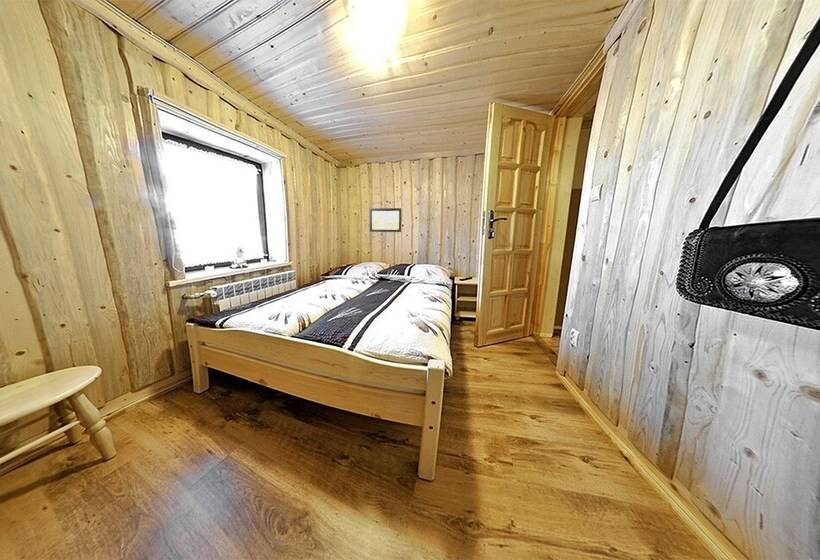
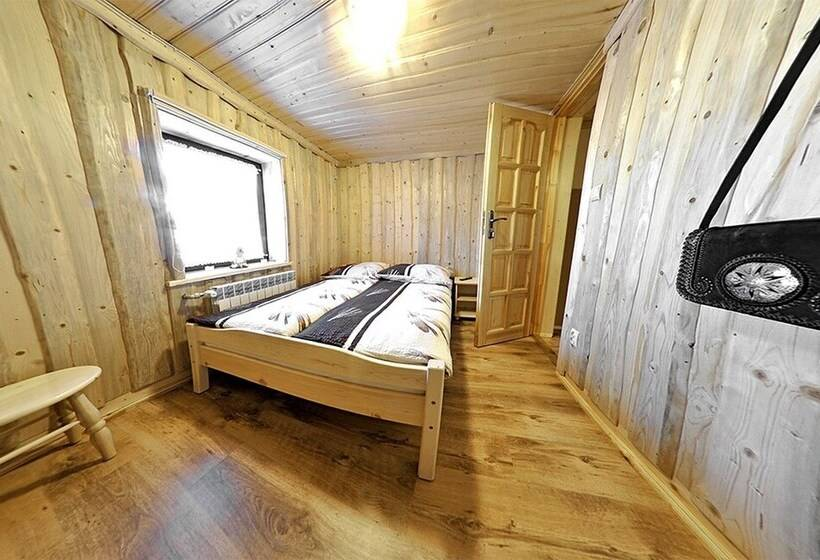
- wall art (385, 220)
